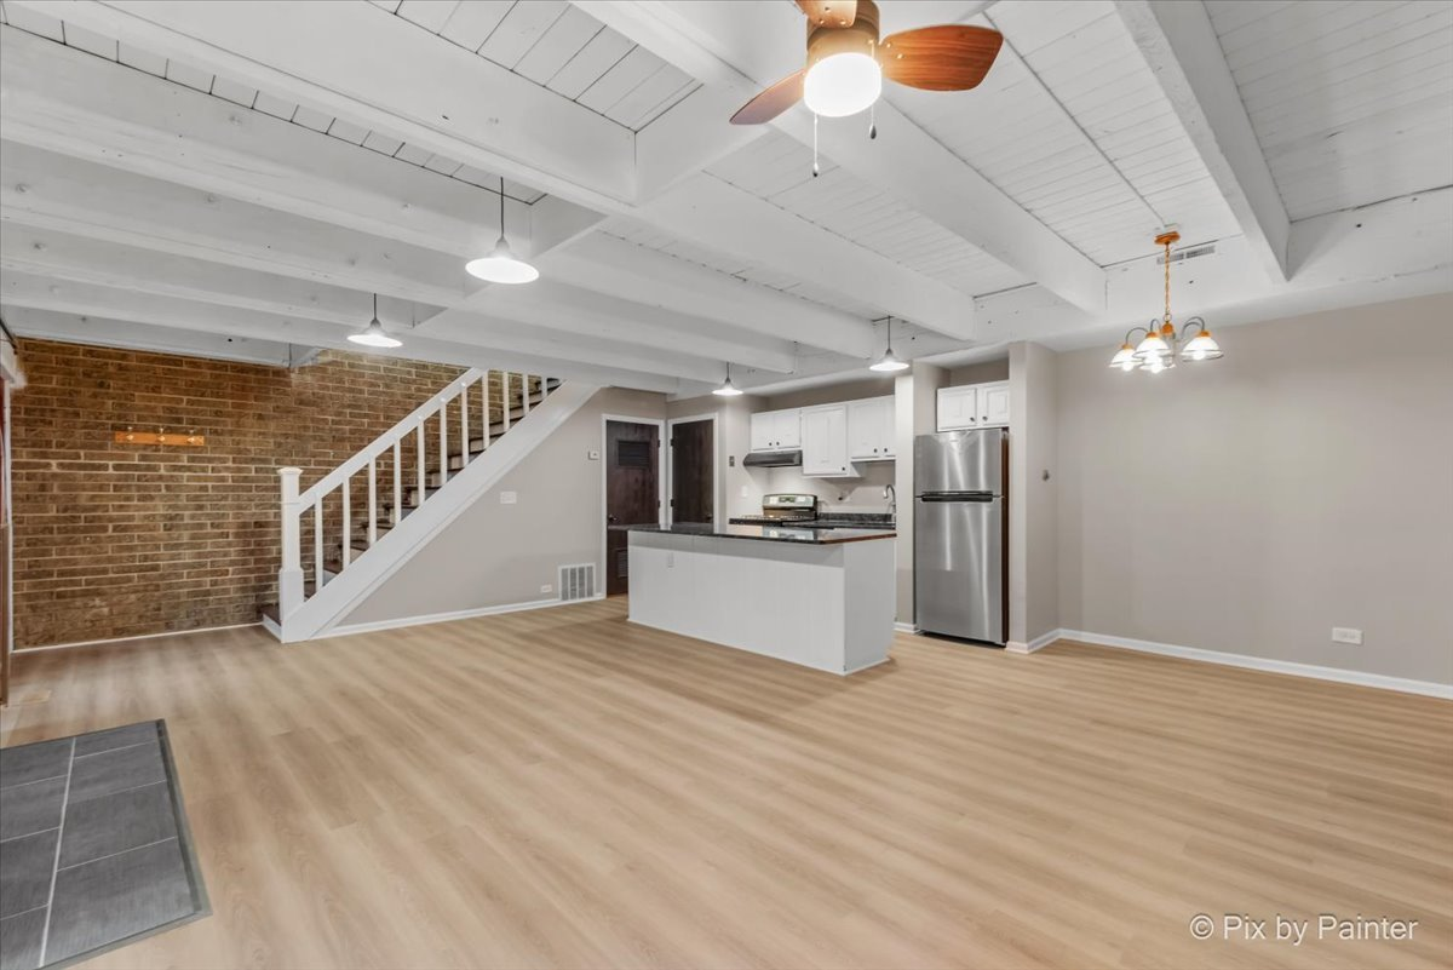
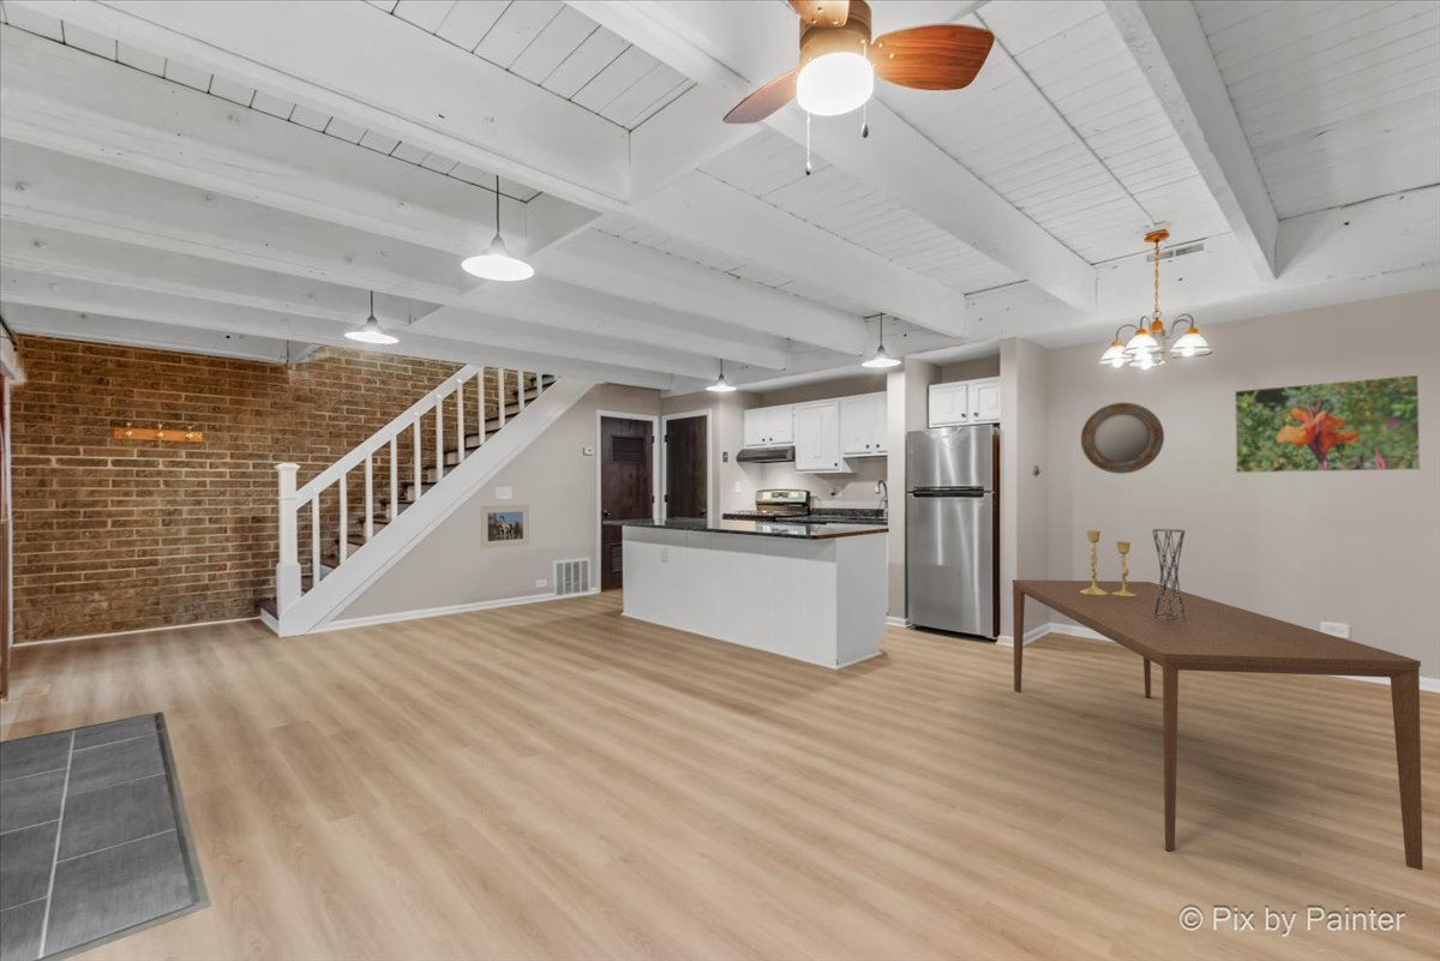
+ vase (1169, 573)
+ candlestick (1096, 561)
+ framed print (1320, 427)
+ dining table (1150, 680)
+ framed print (505, 525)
+ home mirror (1120, 438)
